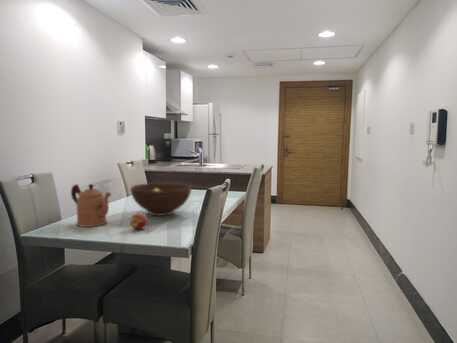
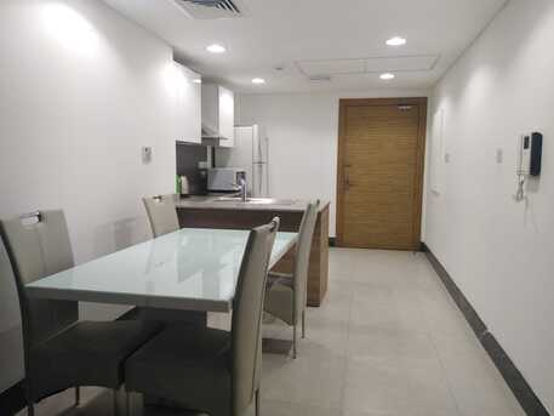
- coffeepot (91, 203)
- fruit bowl (161, 200)
- apple (139, 221)
